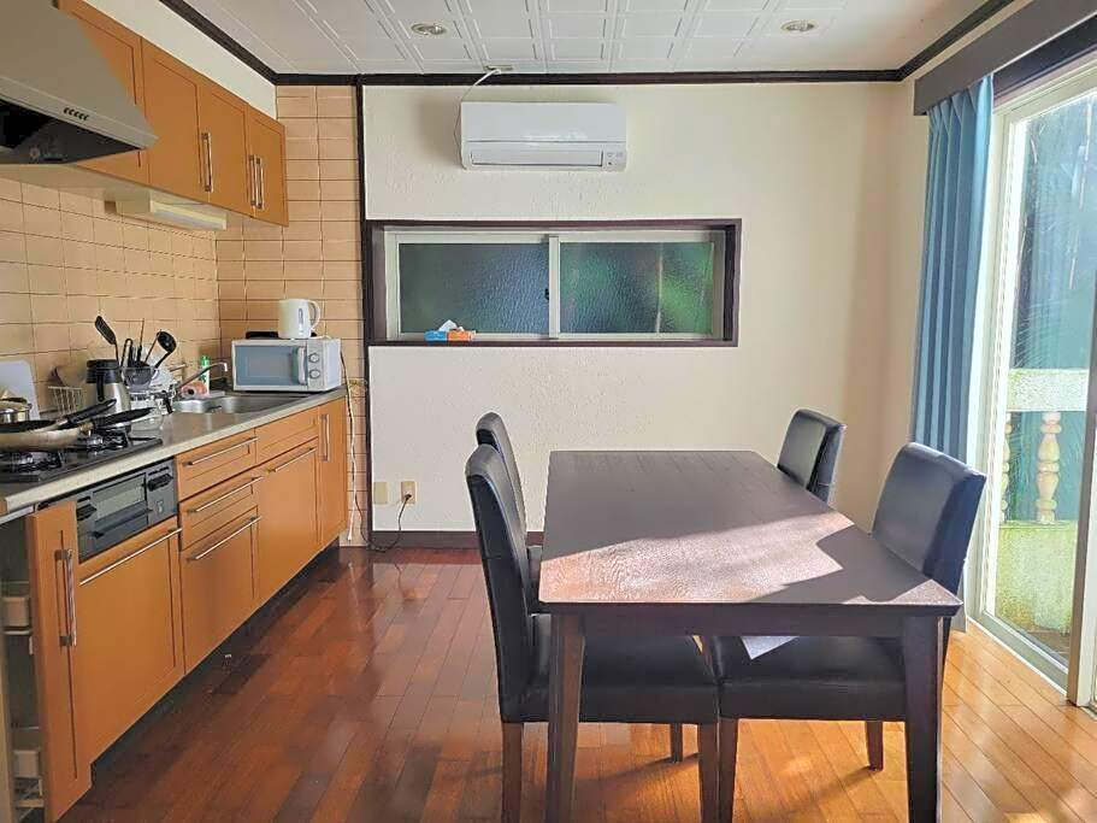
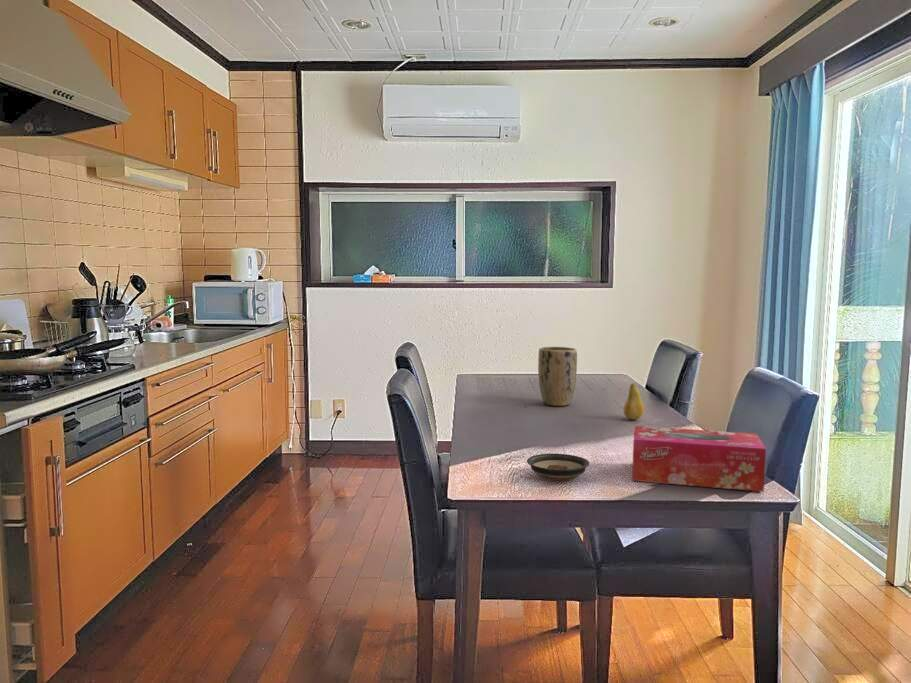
+ fruit (634, 400)
+ tissue box (695, 456)
+ saucer (557, 468)
+ plant pot (557, 376)
